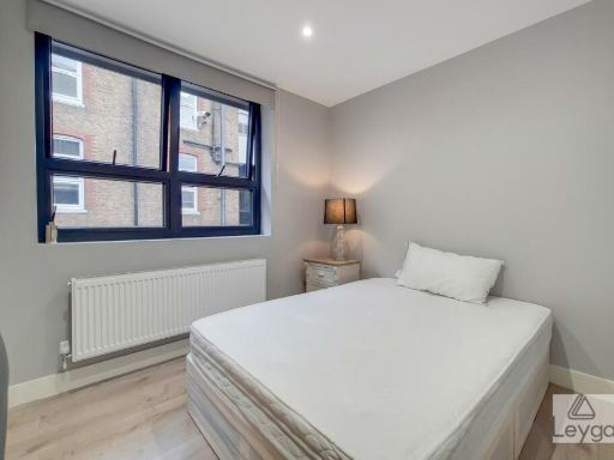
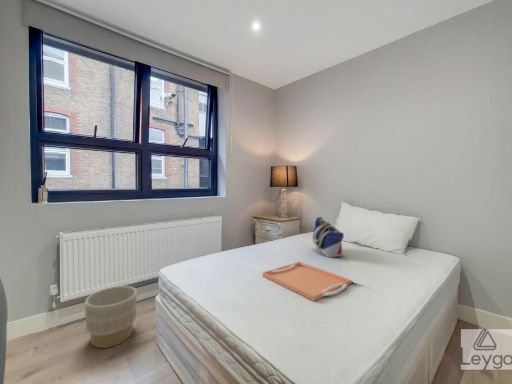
+ tote bag (327, 236)
+ planter (112, 315)
+ serving tray (305, 277)
